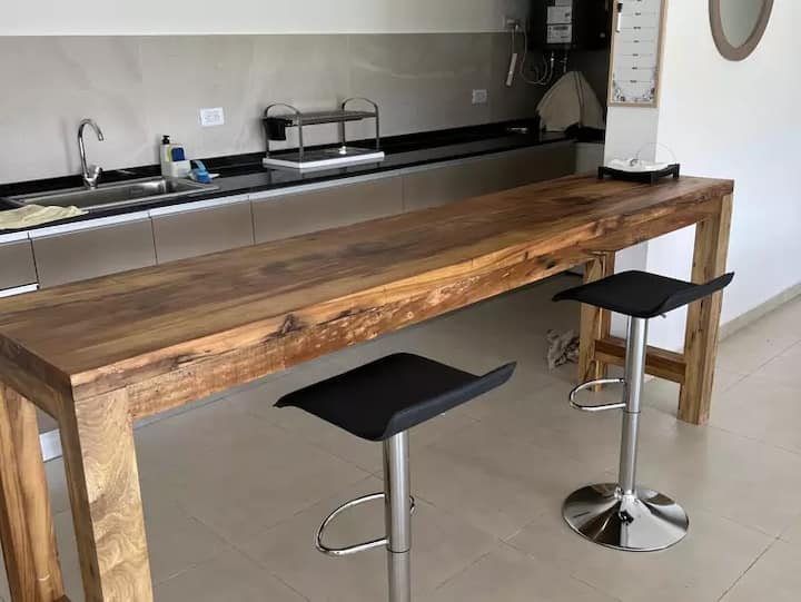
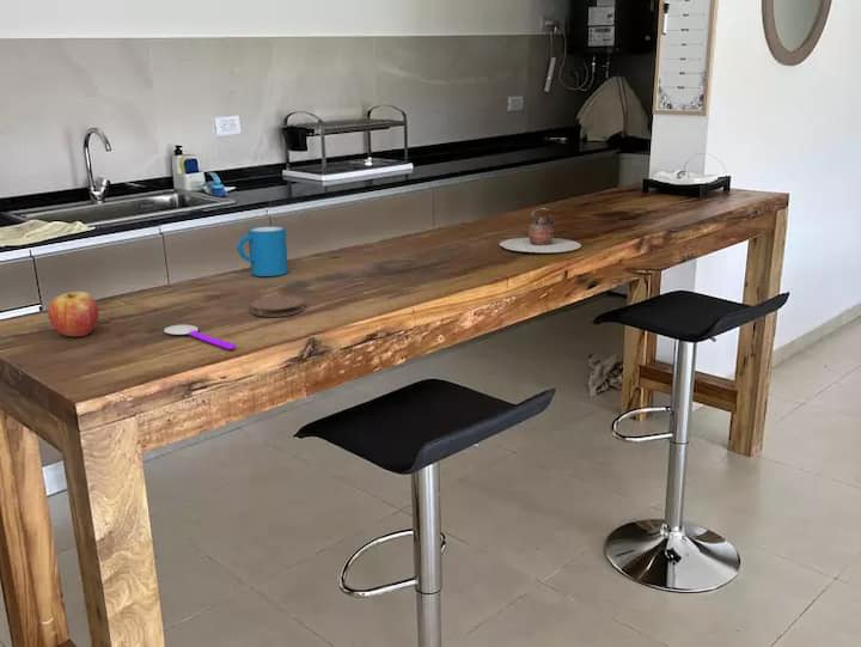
+ mug (261, 251)
+ fruit (73, 312)
+ spoon (200, 335)
+ coaster (277, 305)
+ teapot (539, 226)
